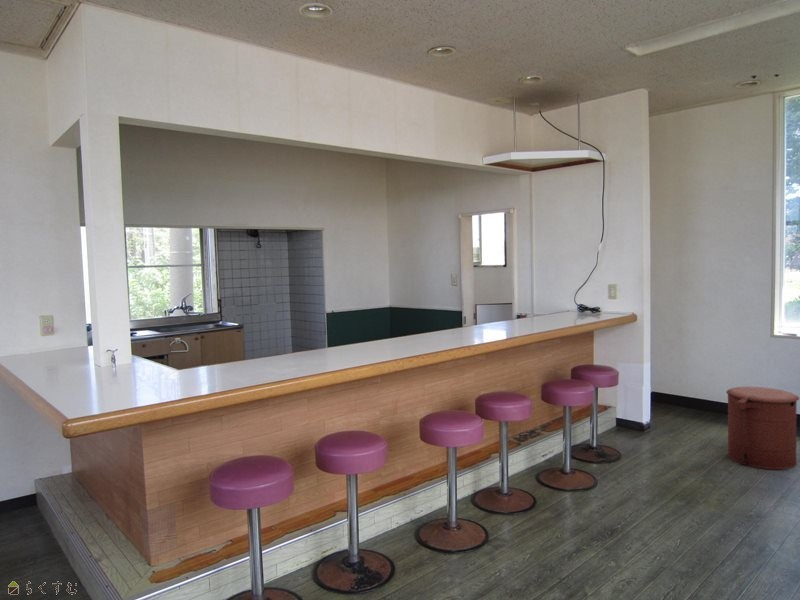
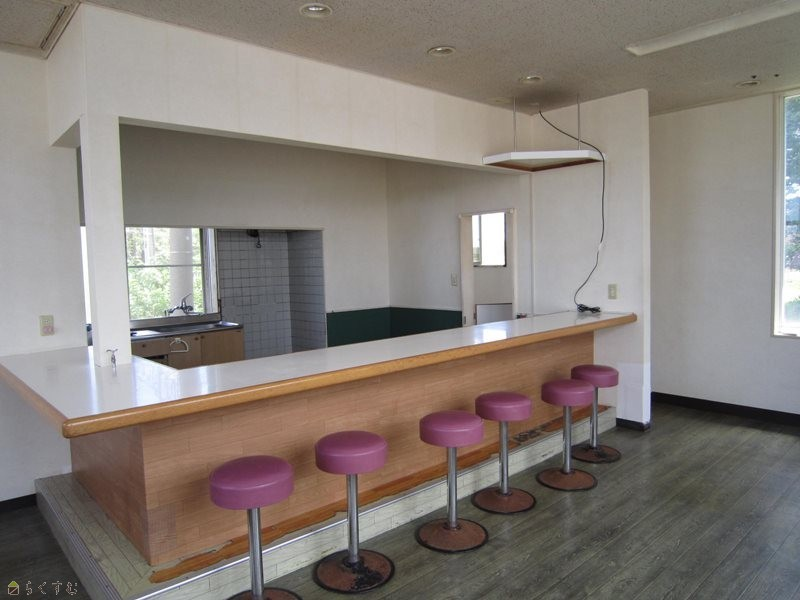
- trash can (761, 425)
